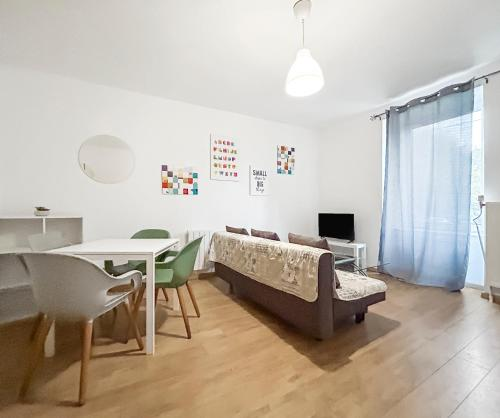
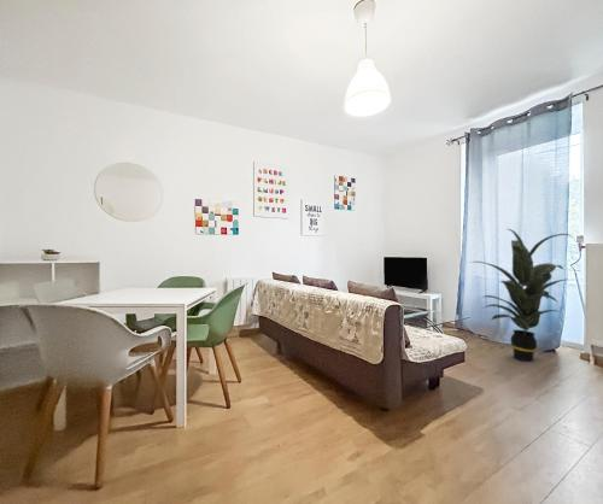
+ indoor plant (520, 292)
